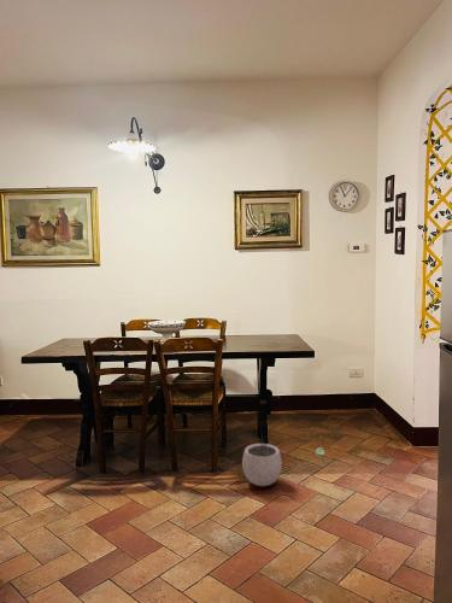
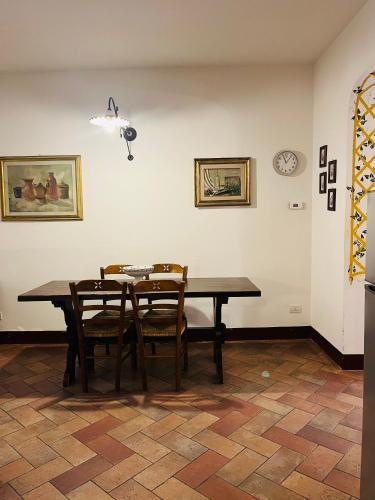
- plant pot (262, 458)
